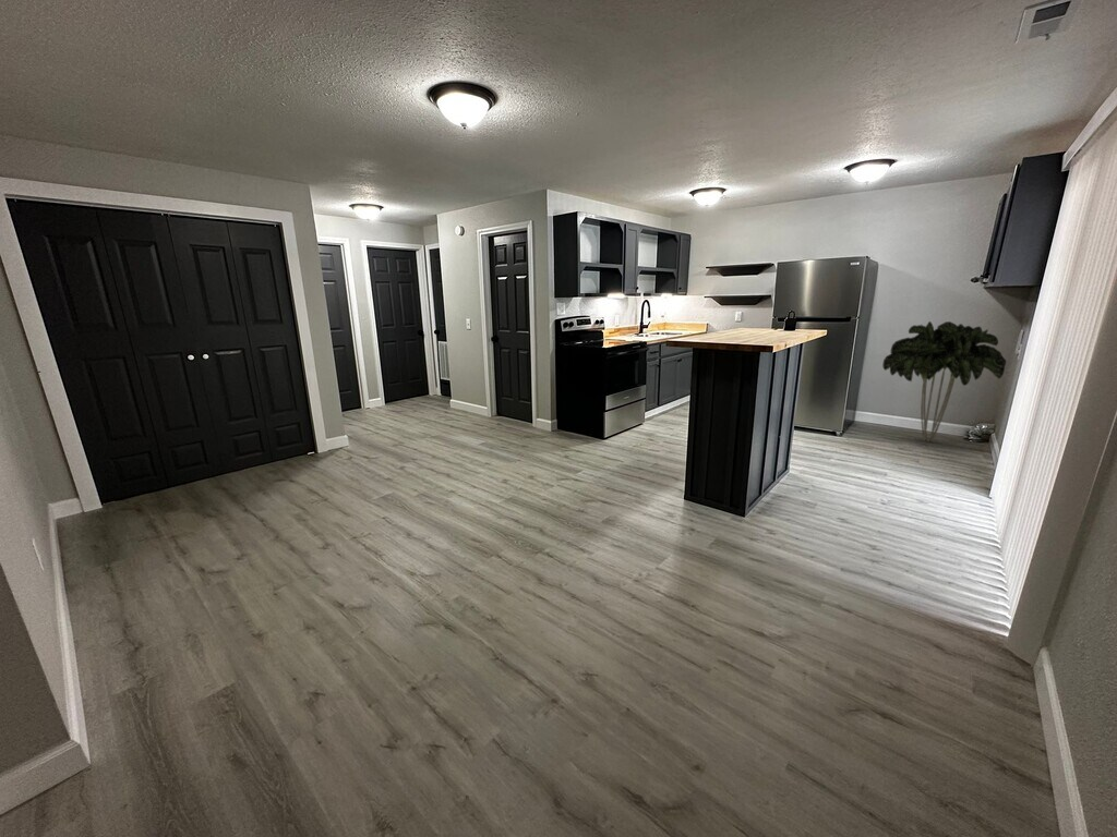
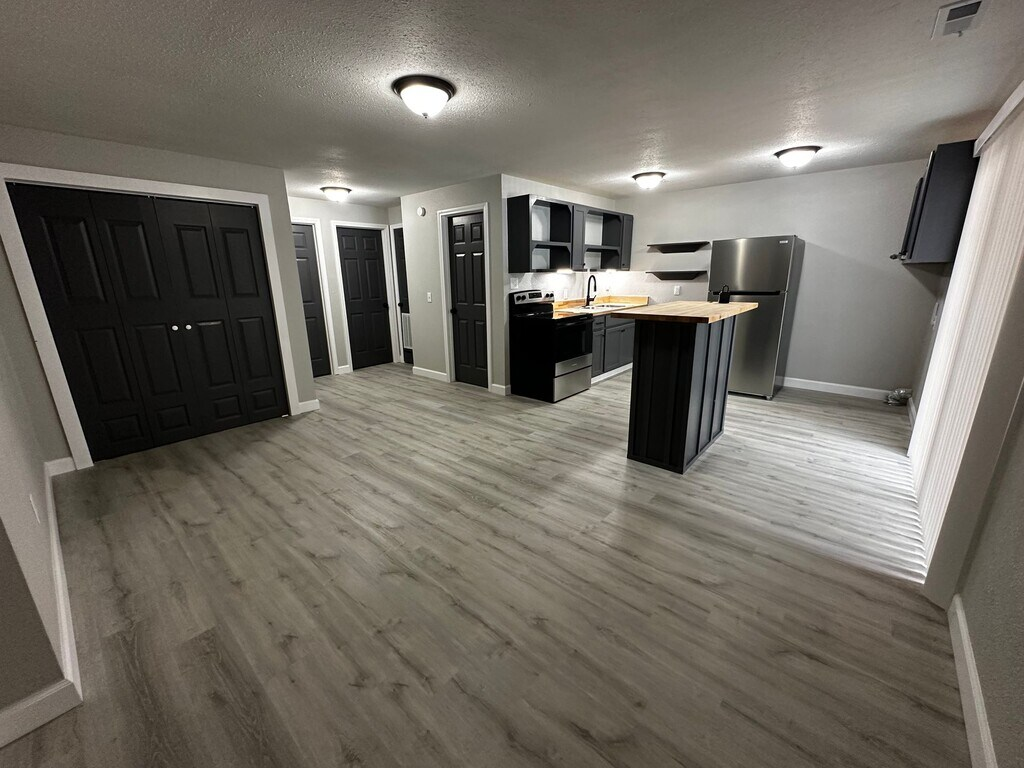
- indoor plant (940, 383)
